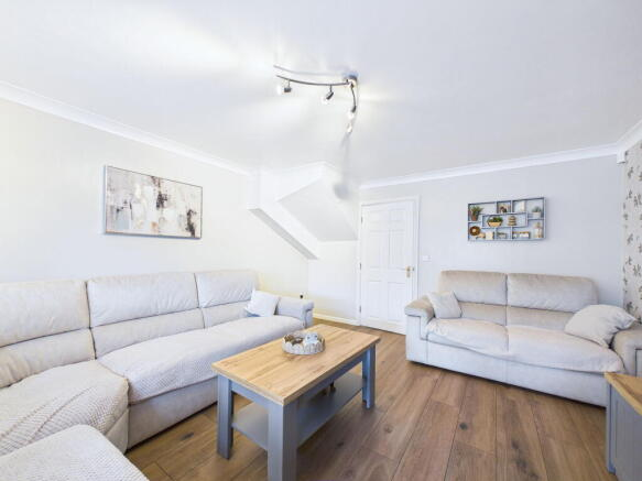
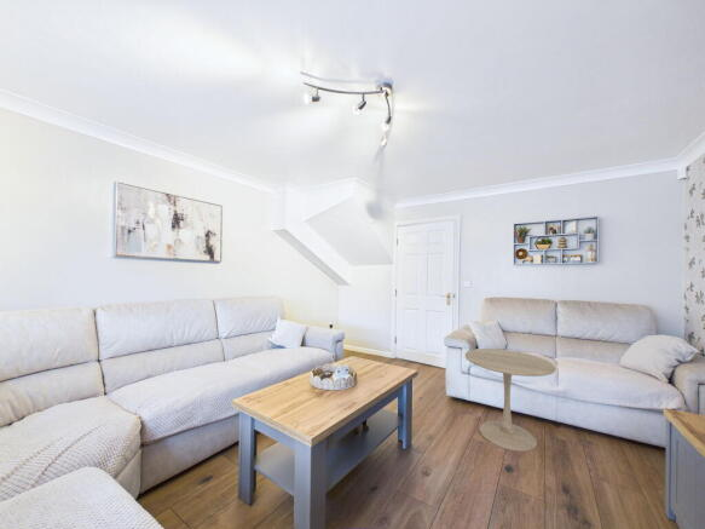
+ side table (507, 397)
